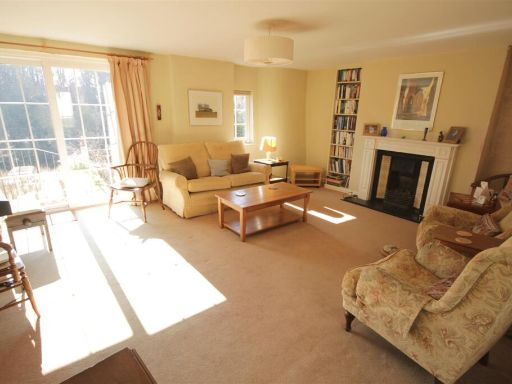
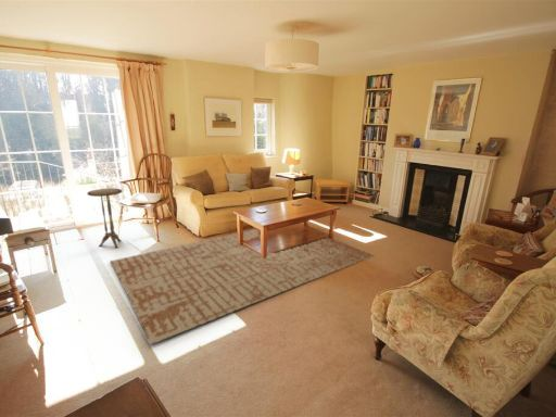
+ side table (110, 218)
+ rug (248, 257)
